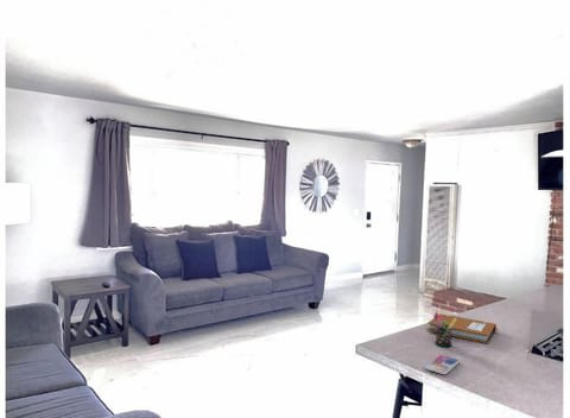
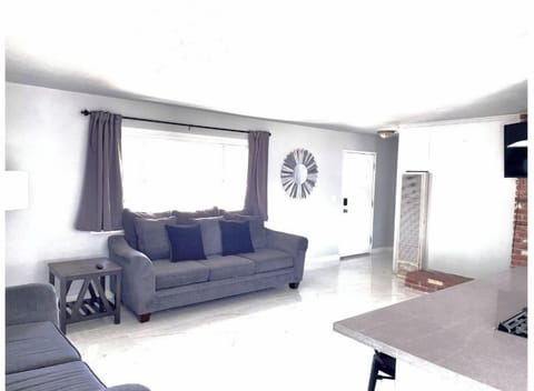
- smartphone (442, 363)
- notebook (463, 327)
- pen holder (443, 329)
